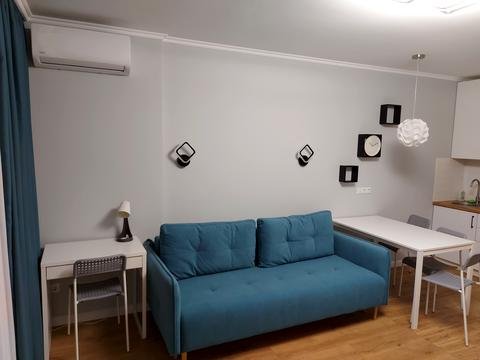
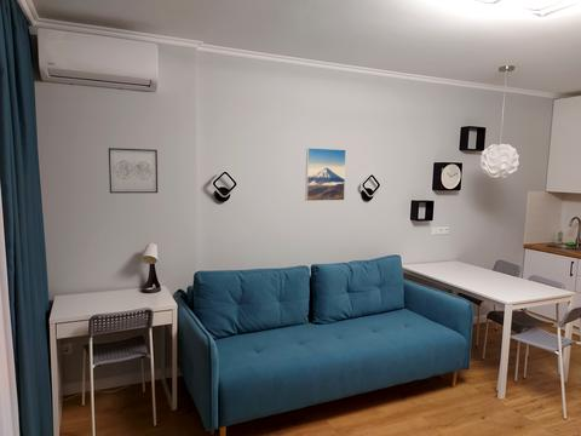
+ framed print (326, 174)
+ wall art (133, 171)
